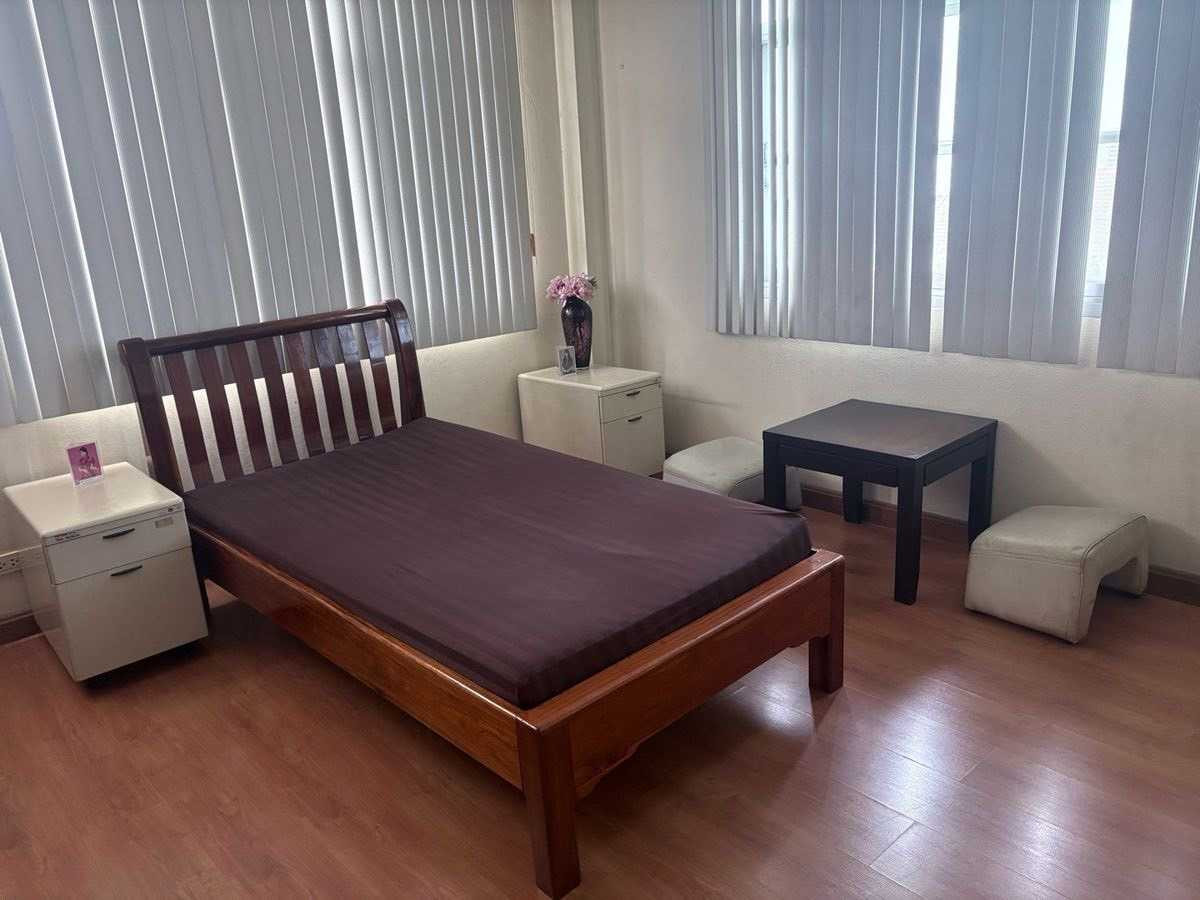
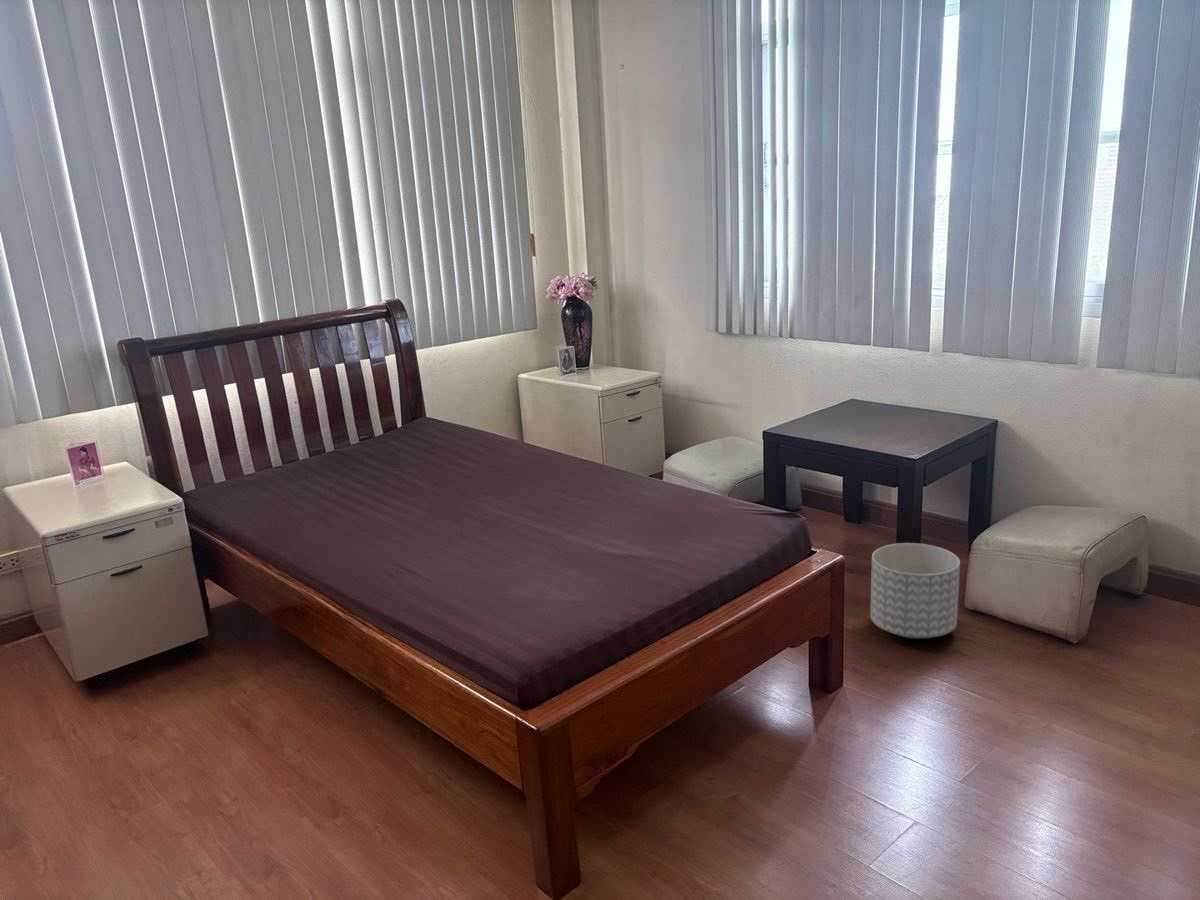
+ planter (913, 594)
